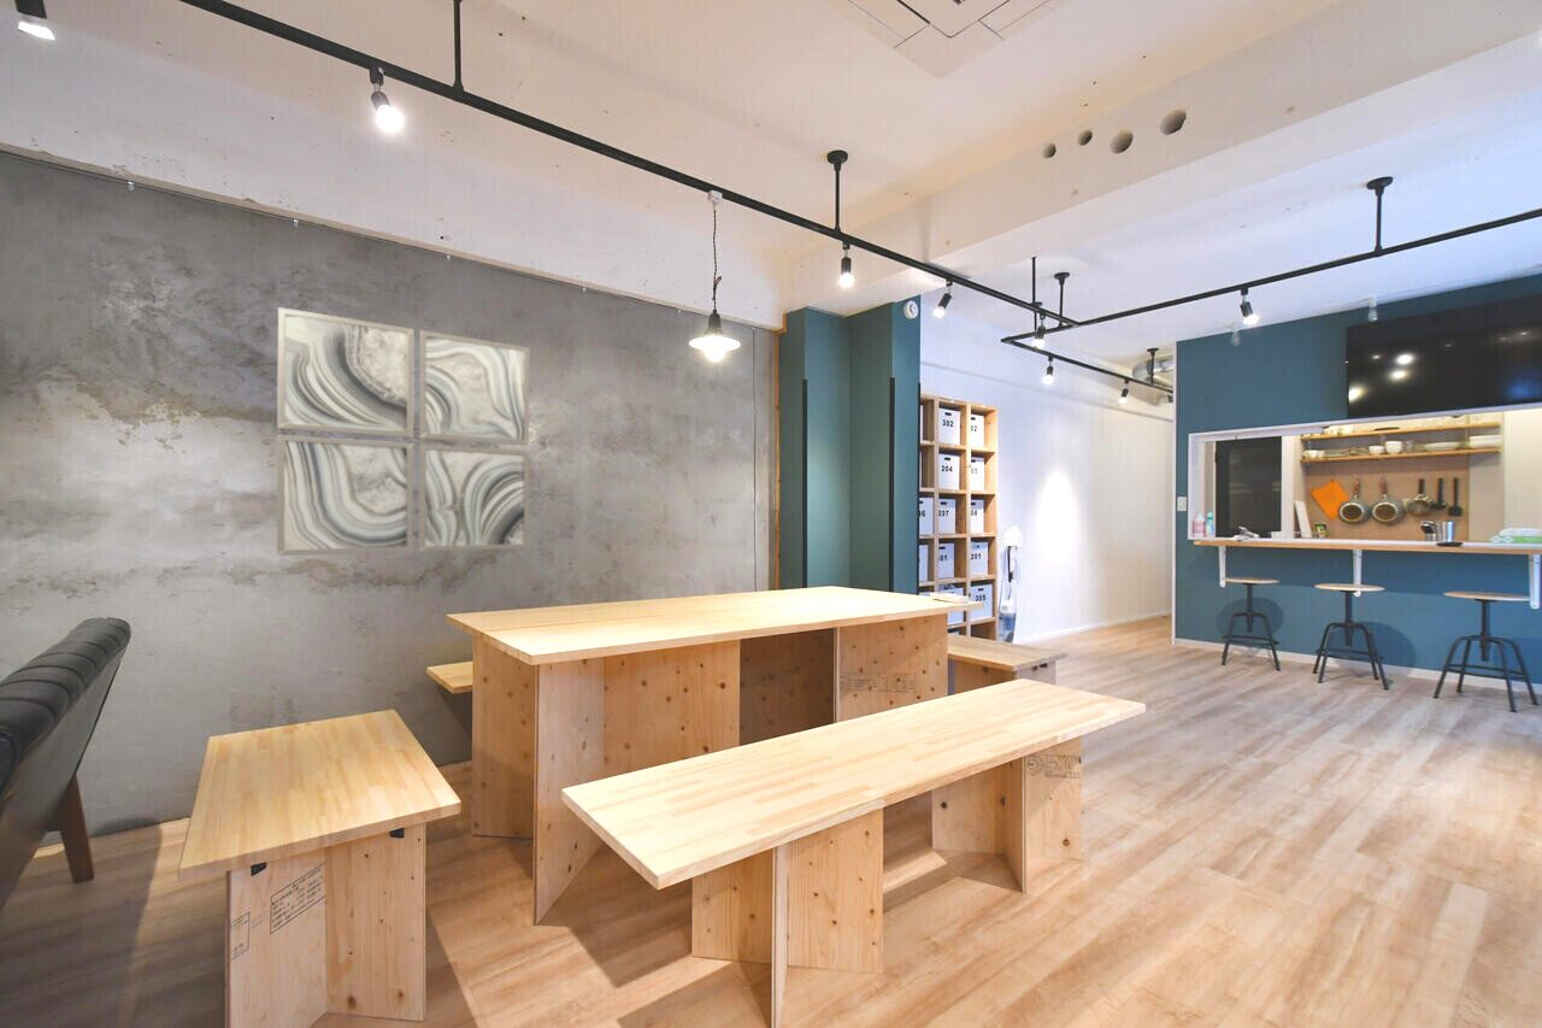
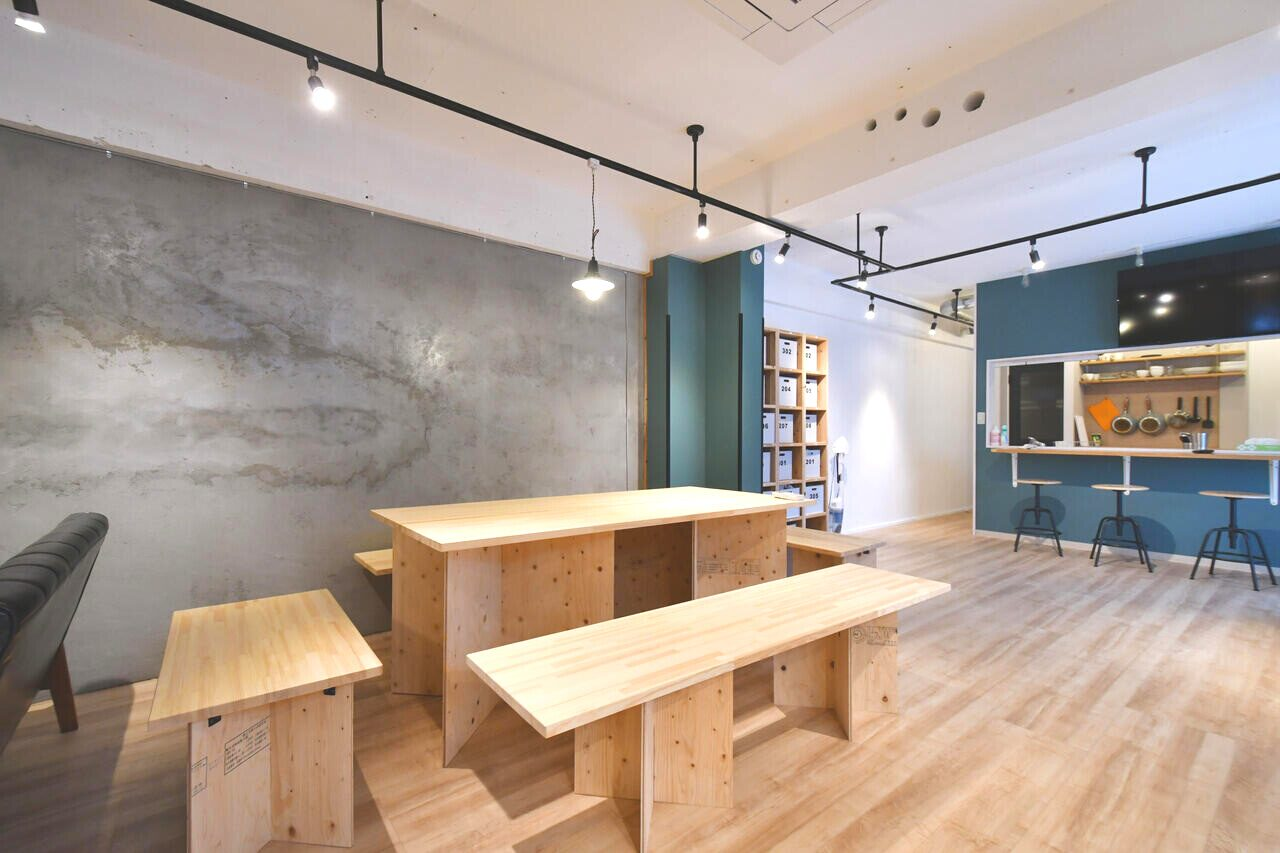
- wall art (419, 437)
